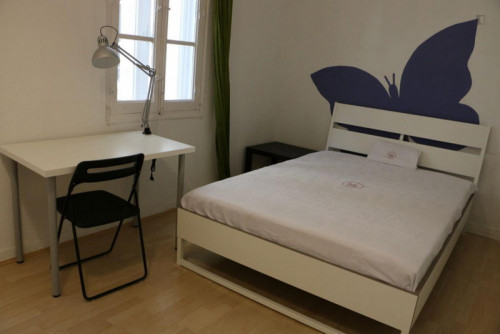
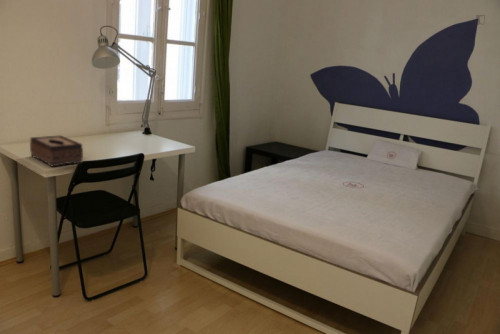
+ tissue box (56, 150)
